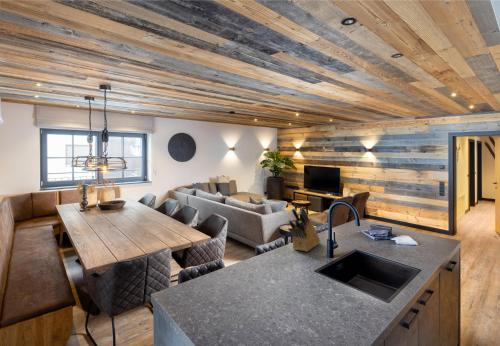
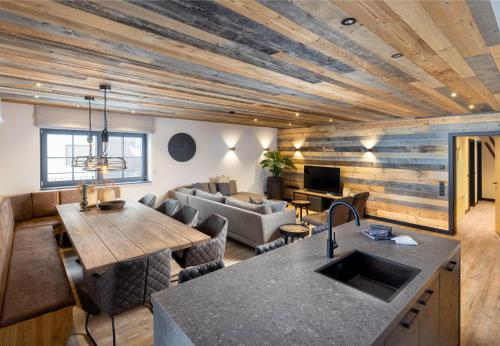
- knife block (304, 226)
